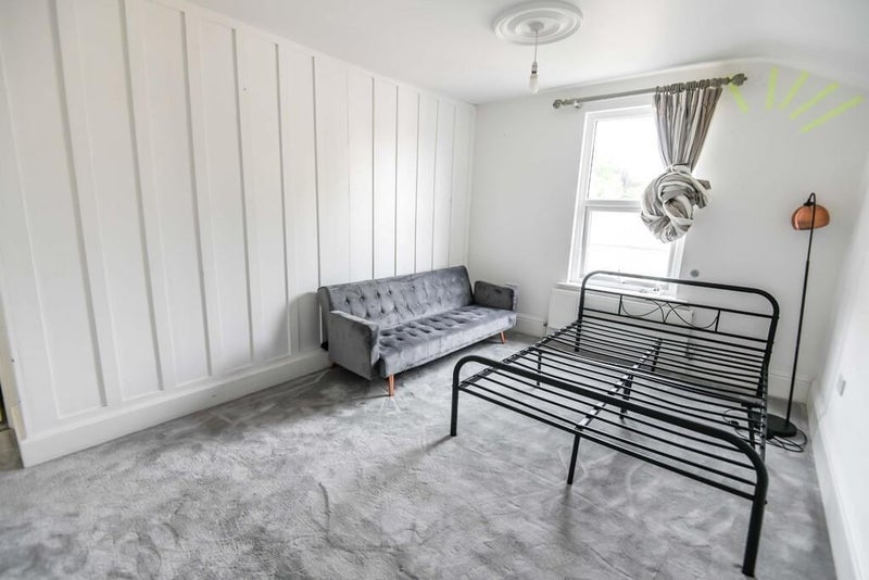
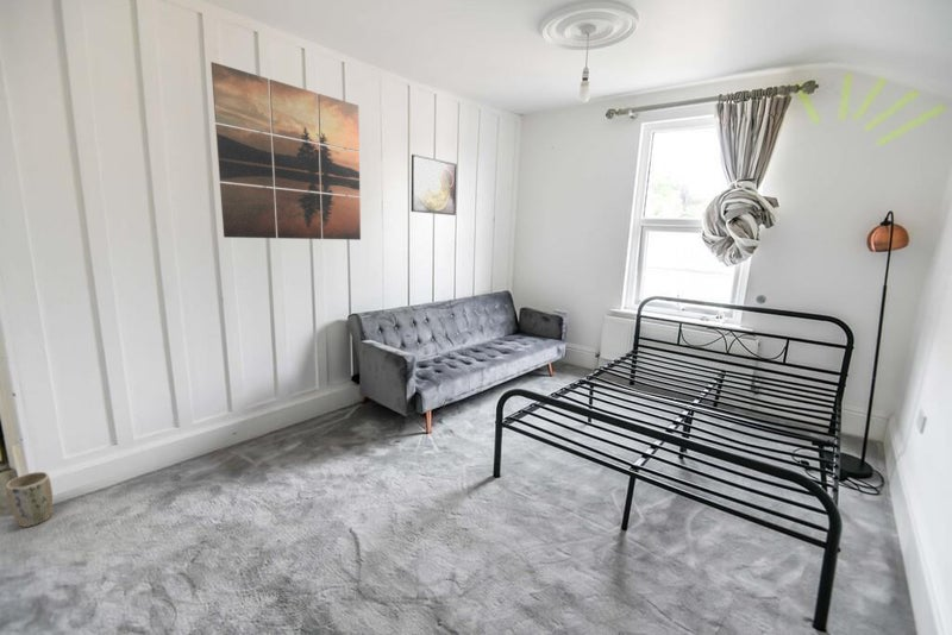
+ plant pot (31, 499)
+ wall art (296, 164)
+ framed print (434, 187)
